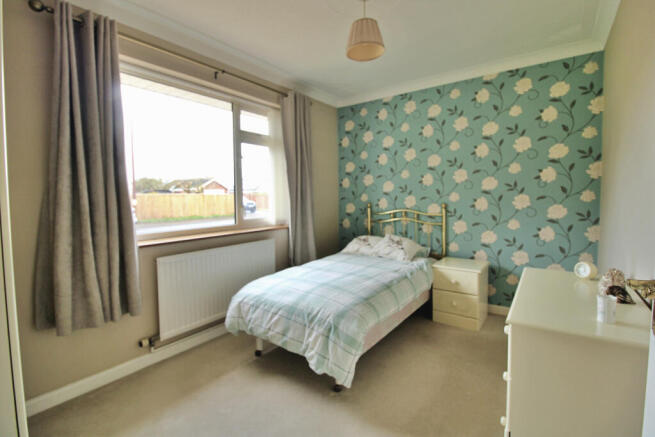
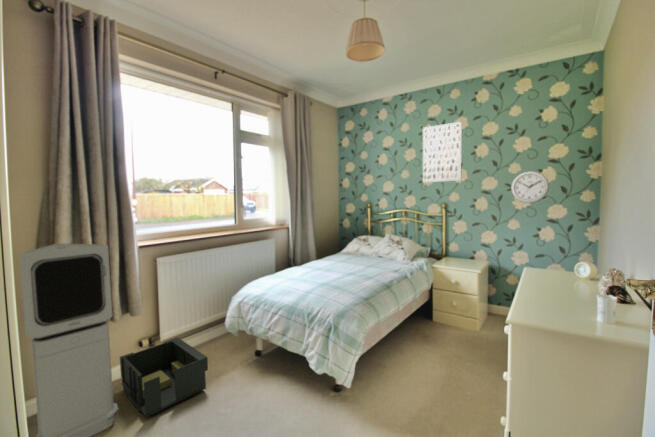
+ storage bin (164, 373)
+ wall art (441, 153)
+ air purifier (69, 337)
+ wall clock (529, 187)
